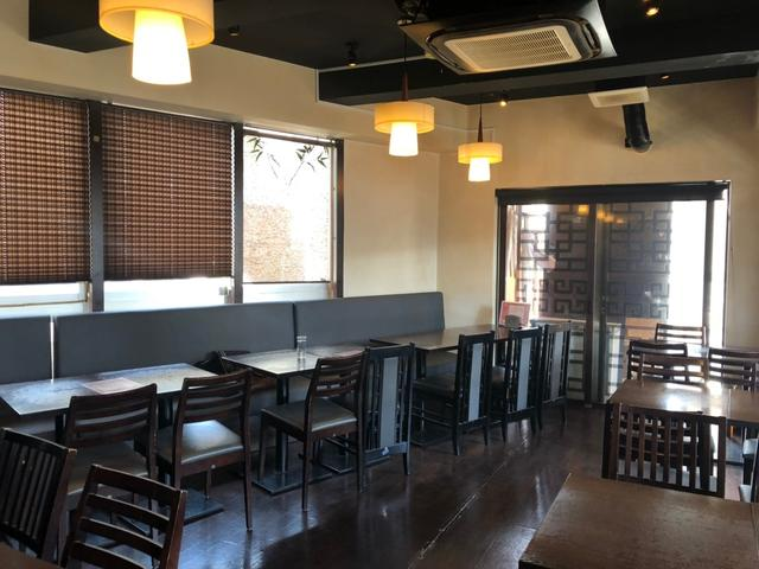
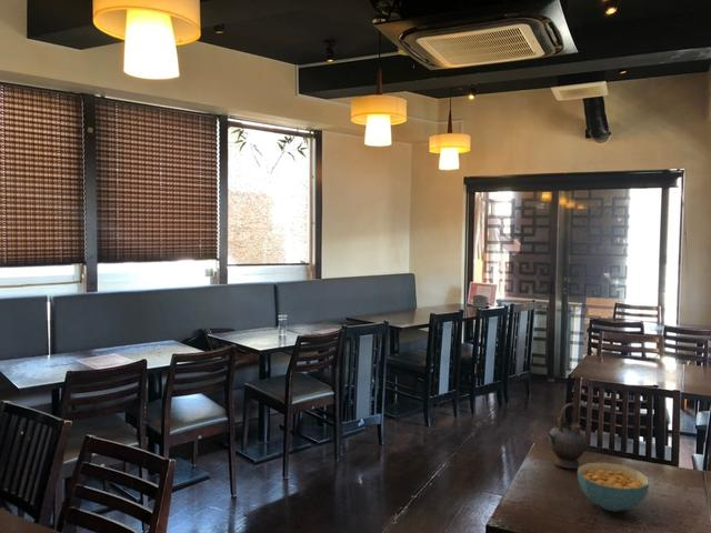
+ teapot (564, 434)
+ cereal bowl (611, 491)
